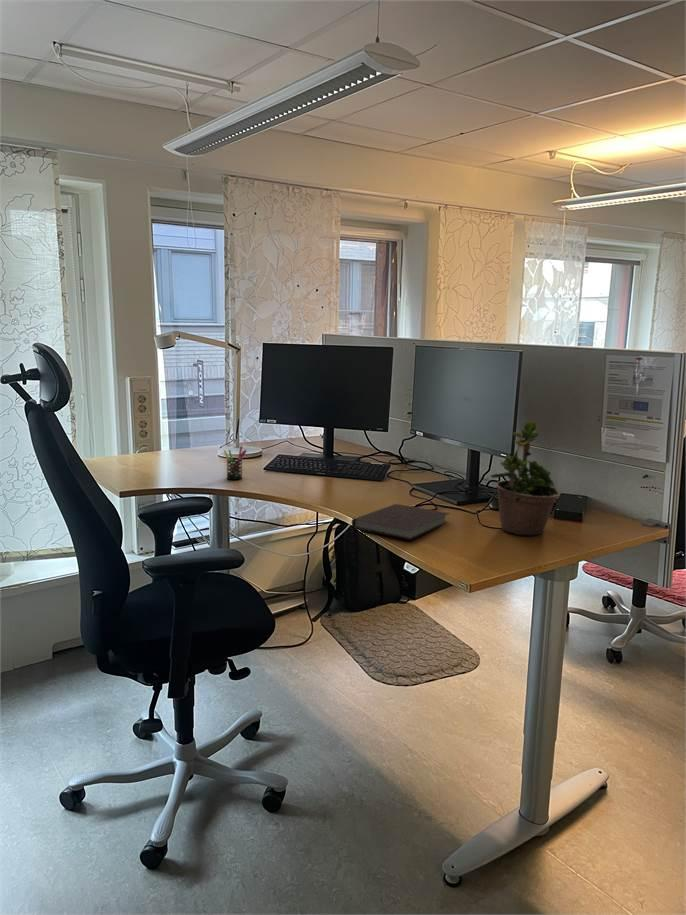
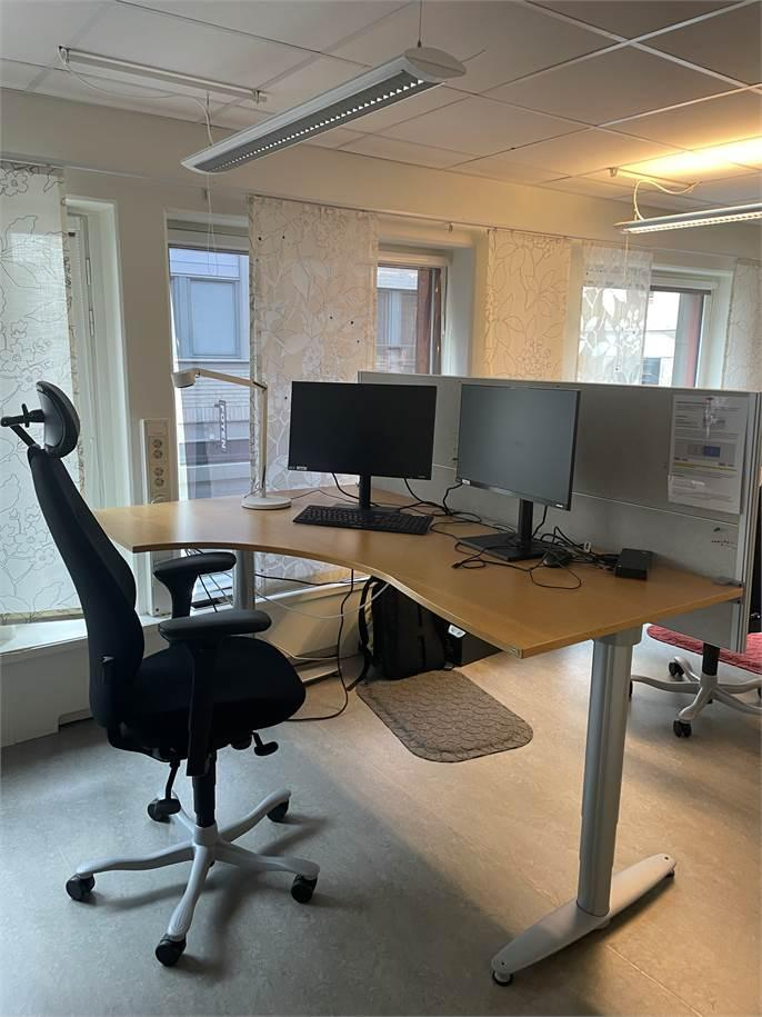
- notebook (401, 520)
- potted plant (529, 473)
- pen holder (234, 461)
